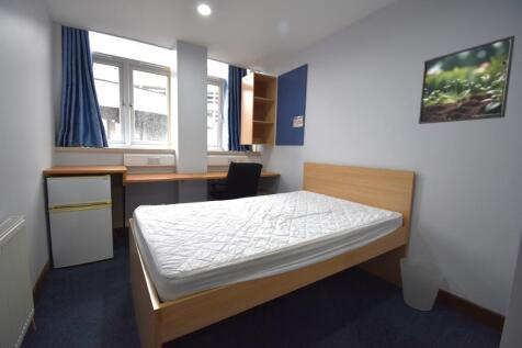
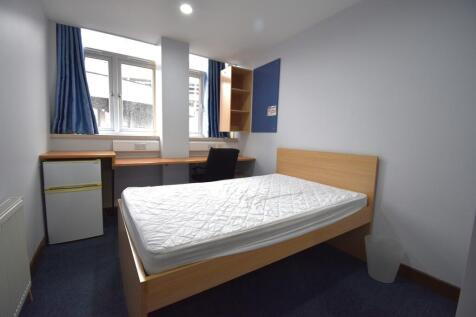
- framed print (459, 86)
